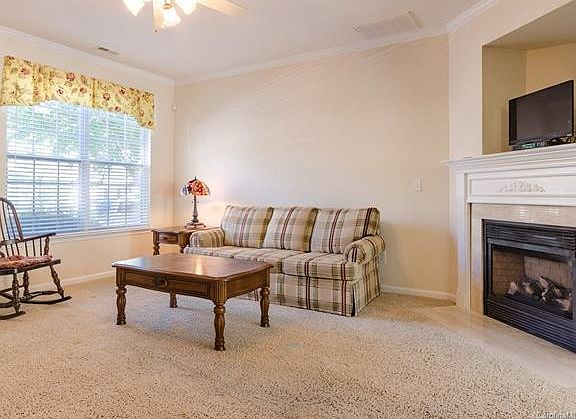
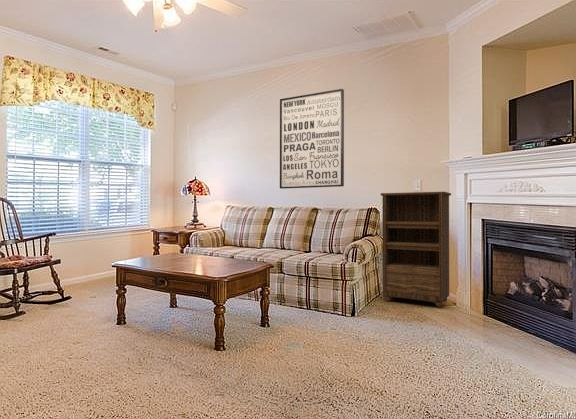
+ bookshelf (415, 247)
+ wall art (310, 140)
